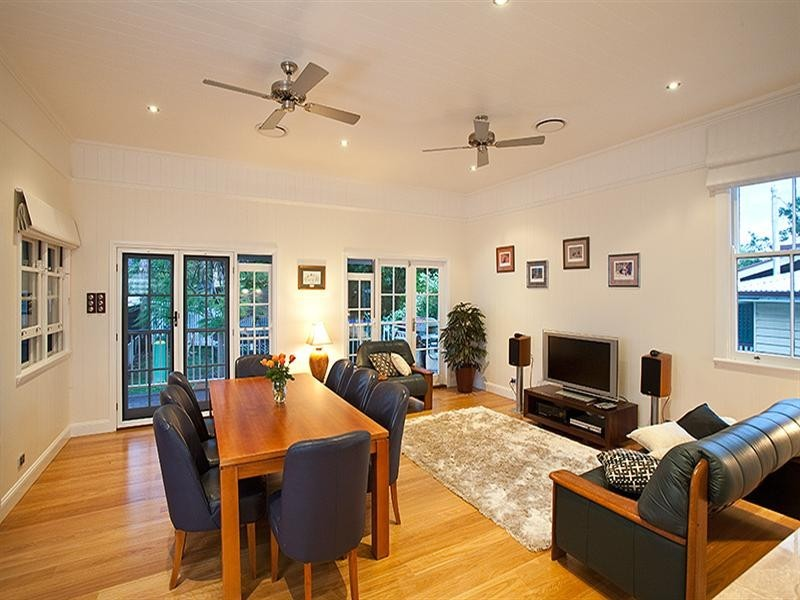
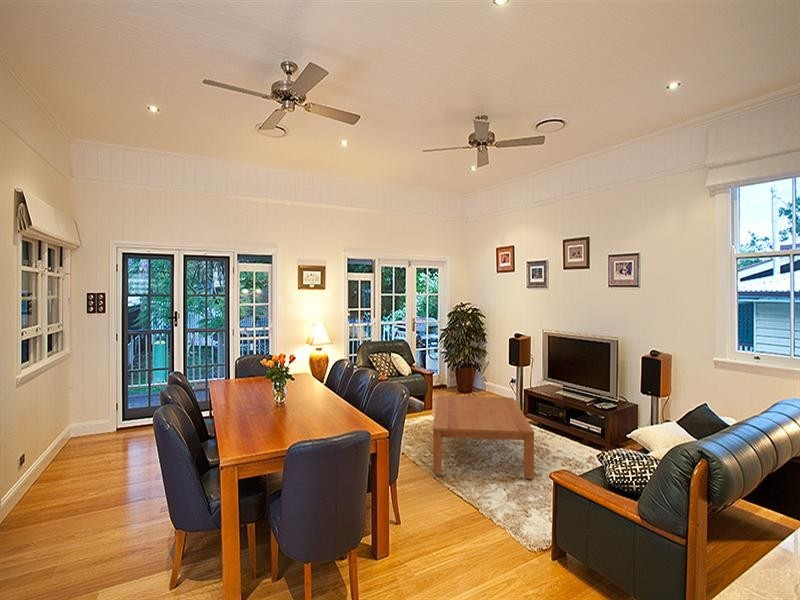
+ coffee table (478, 431)
